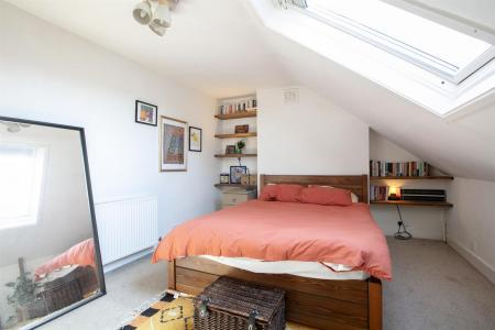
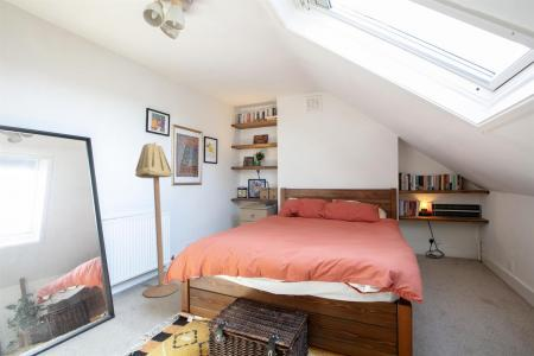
+ floor lamp (155, 215)
